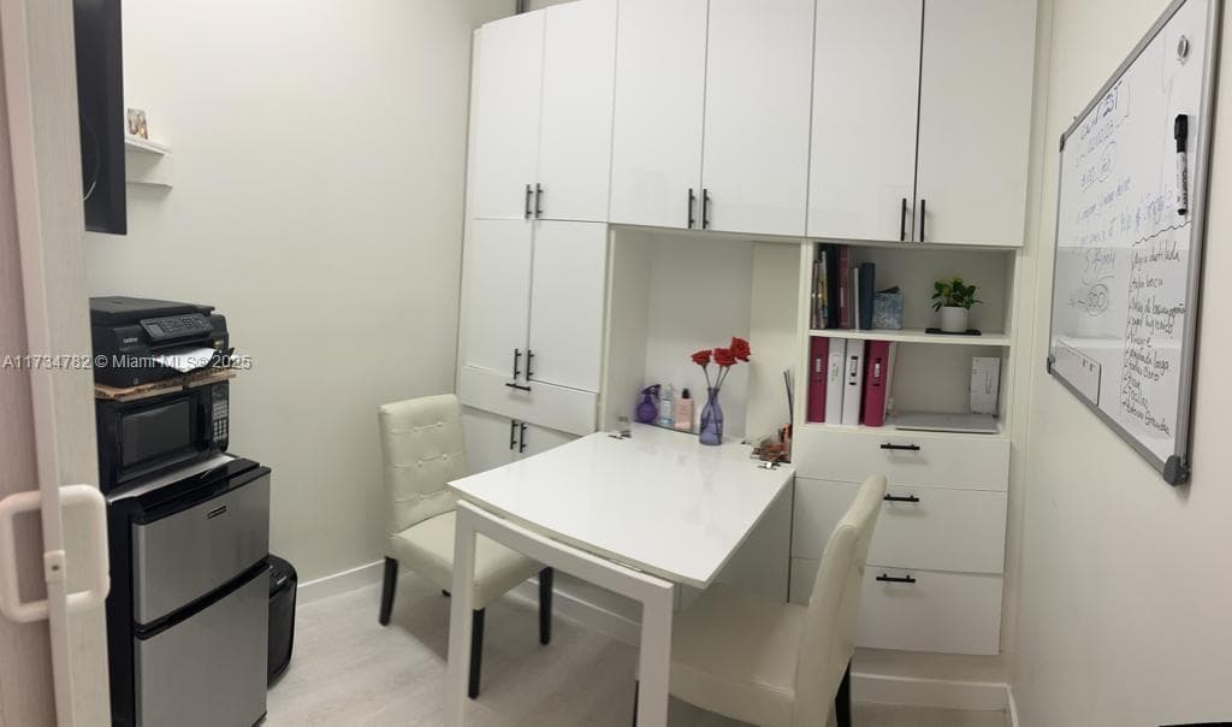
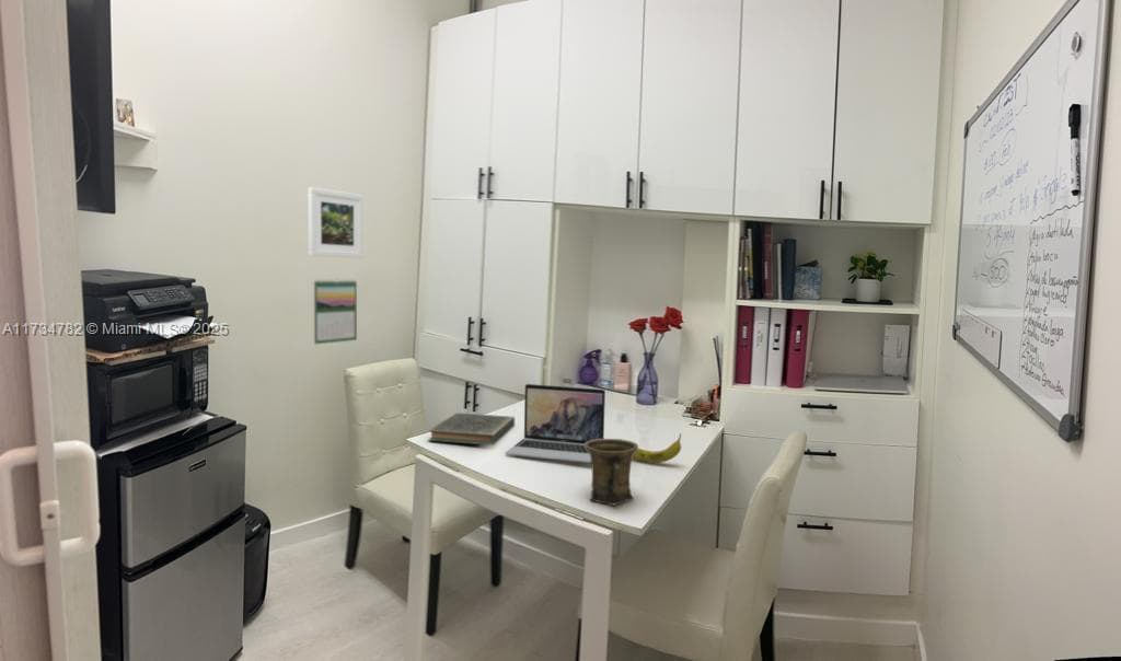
+ mug (611, 471)
+ calendar (335, 310)
+ book (473, 428)
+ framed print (336, 224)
+ fruit (646, 450)
+ laptop (556, 421)
